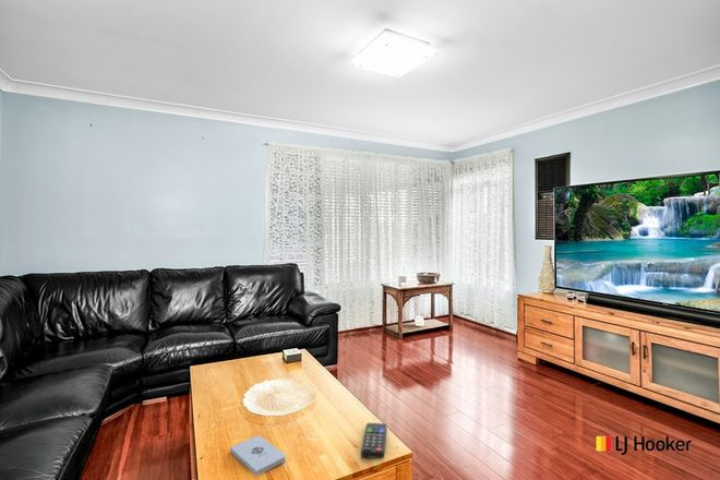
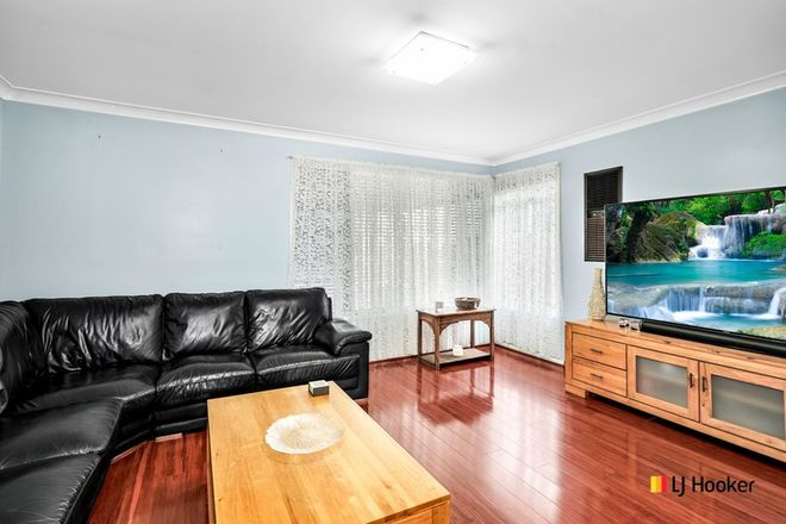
- remote control (374, 439)
- notepad (257, 453)
